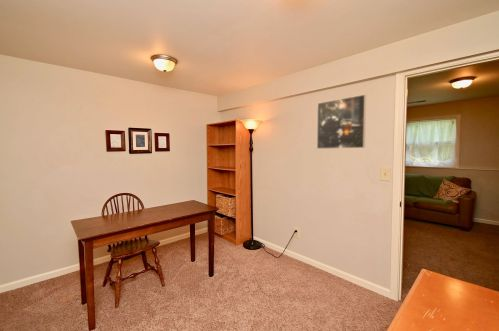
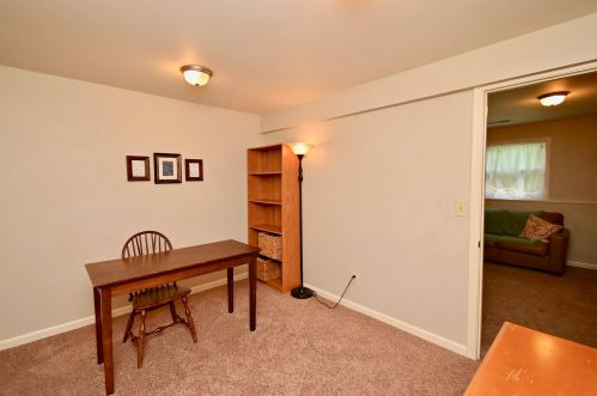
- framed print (339, 124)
